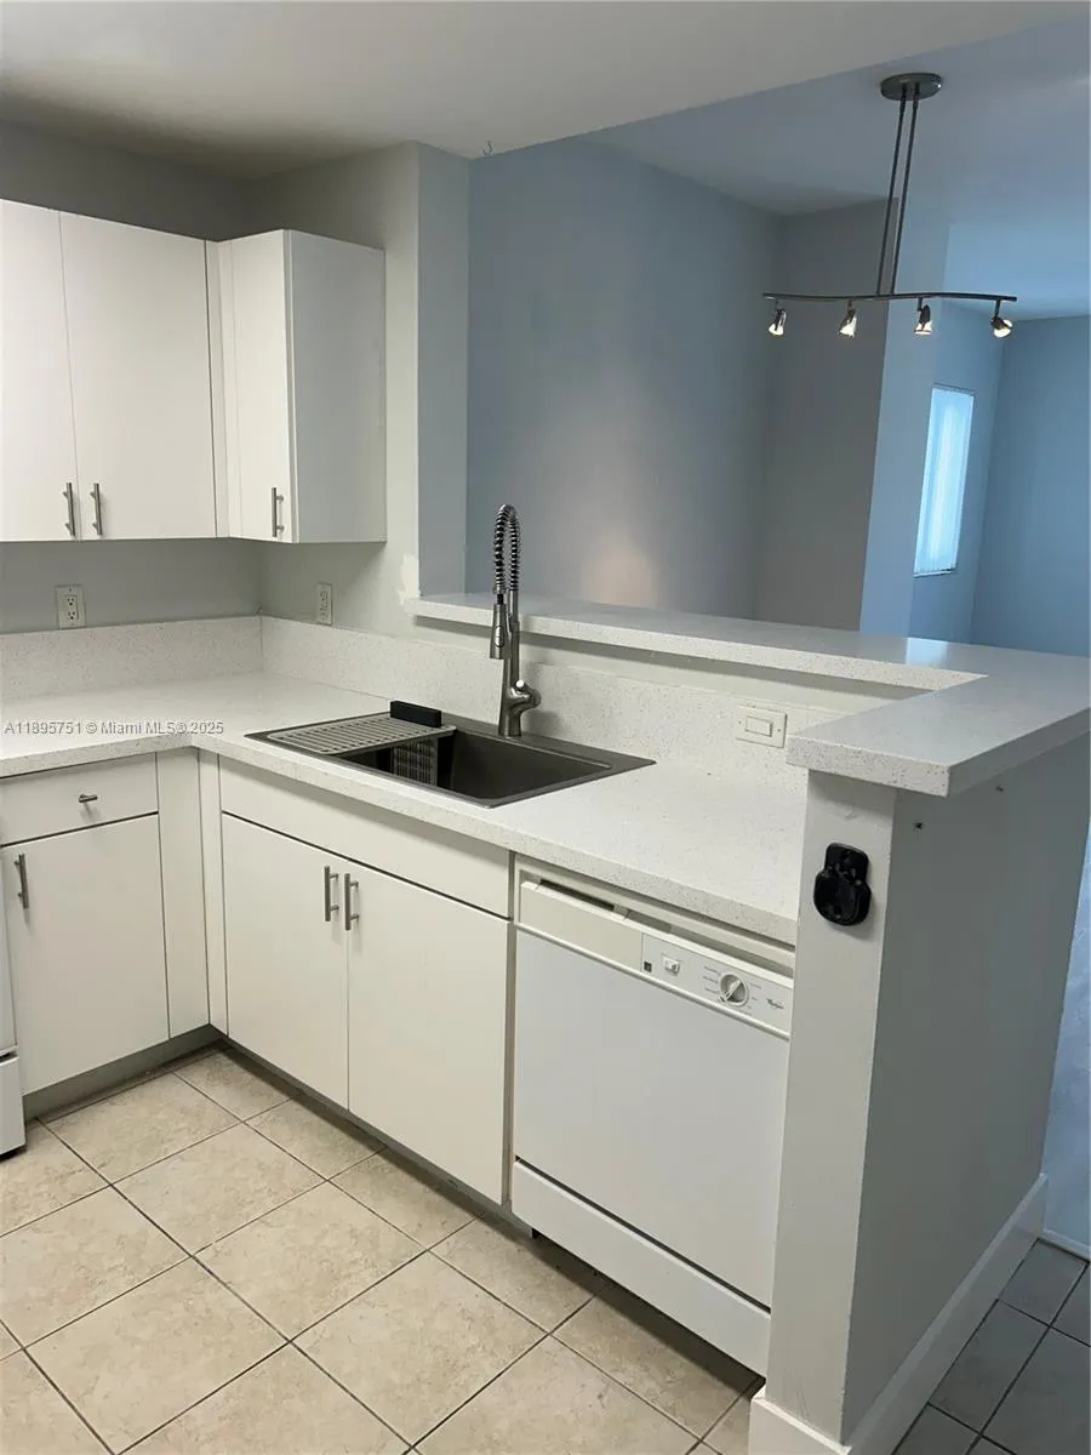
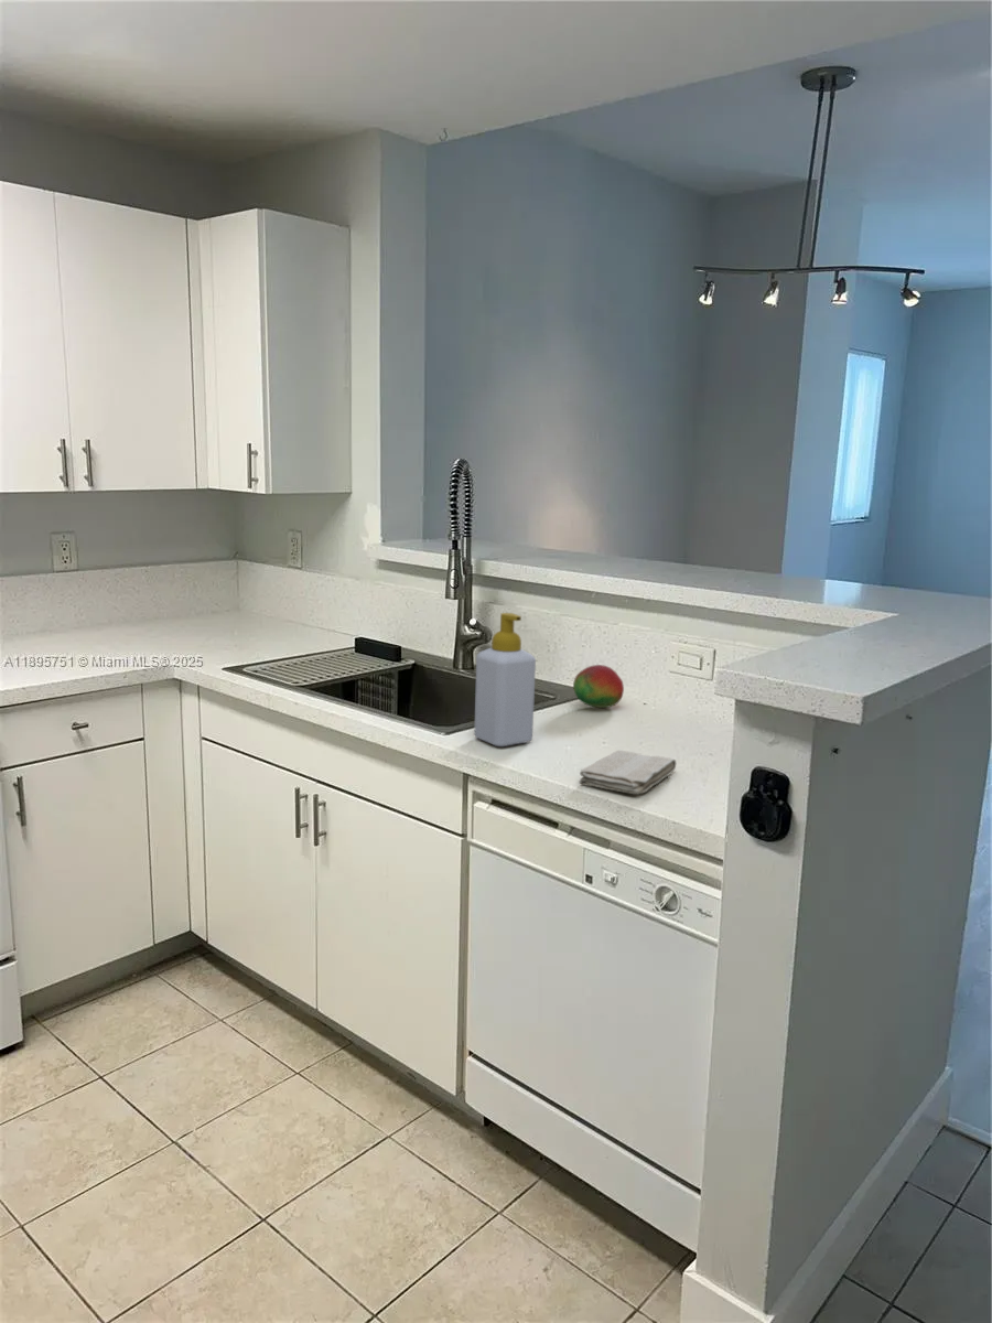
+ fruit (597, 687)
+ soap bottle (505, 677)
+ washcloth (628, 770)
